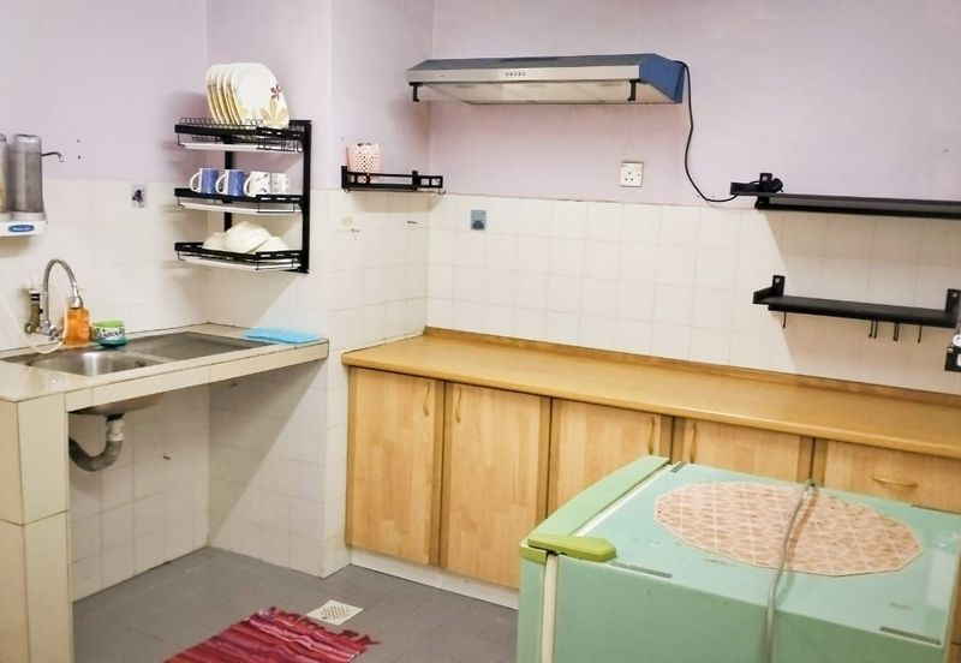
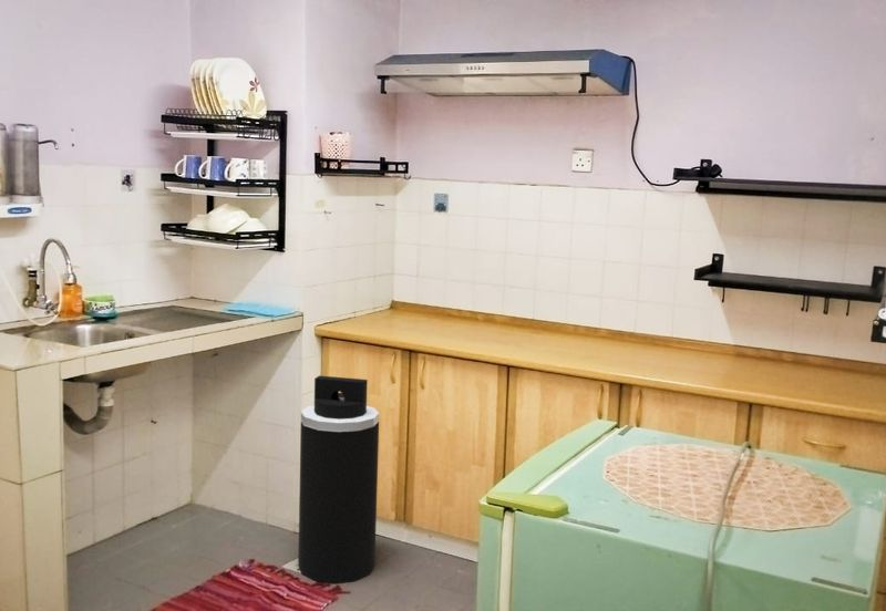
+ trash can (338, 474)
